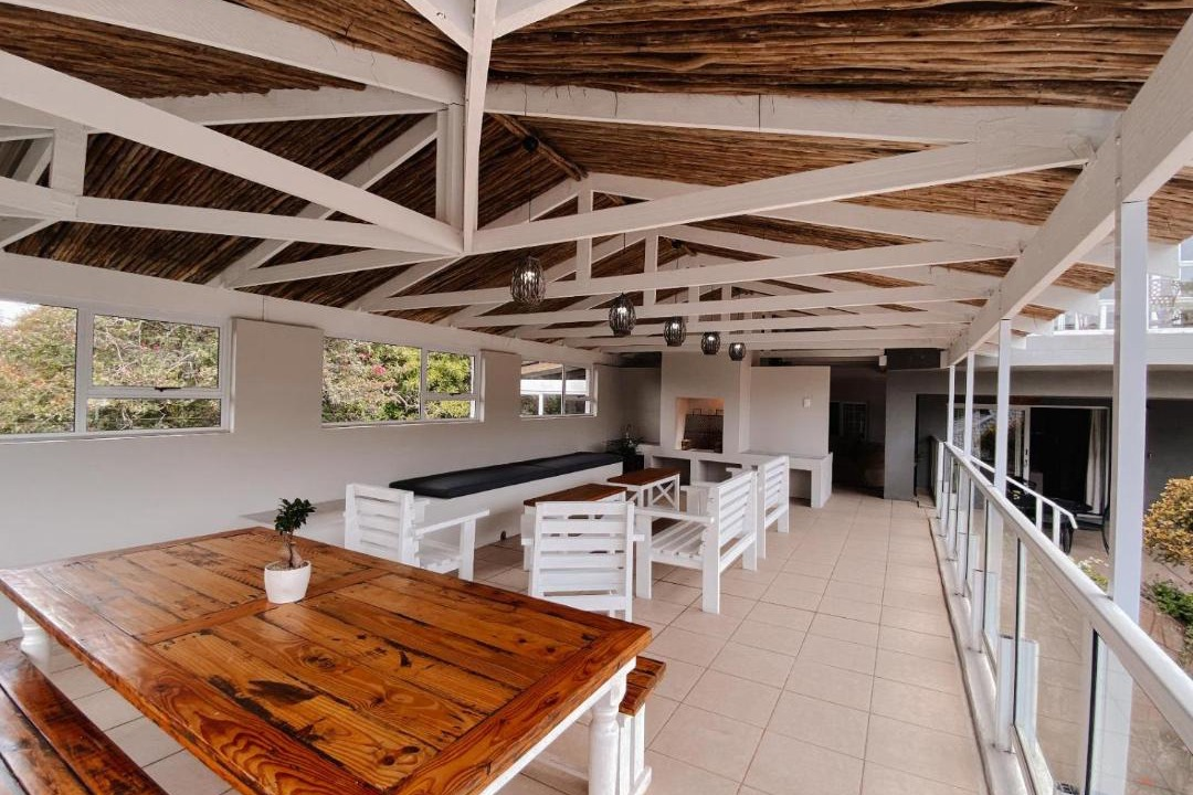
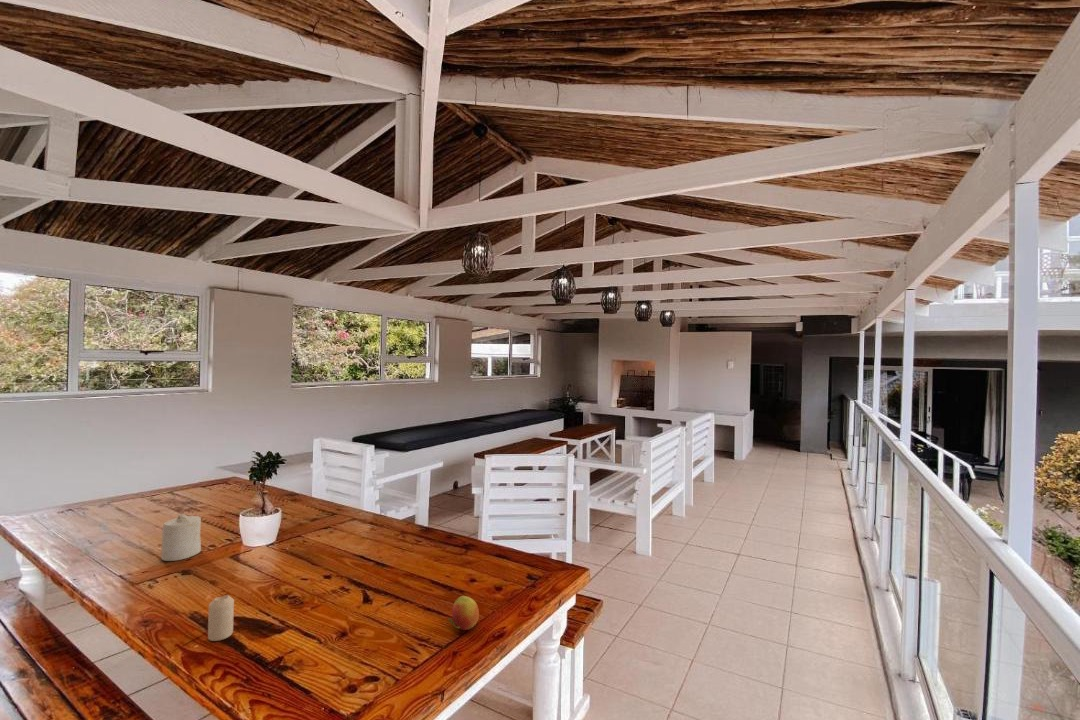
+ candle (182, 534)
+ candle (221, 616)
+ fruit (464, 612)
